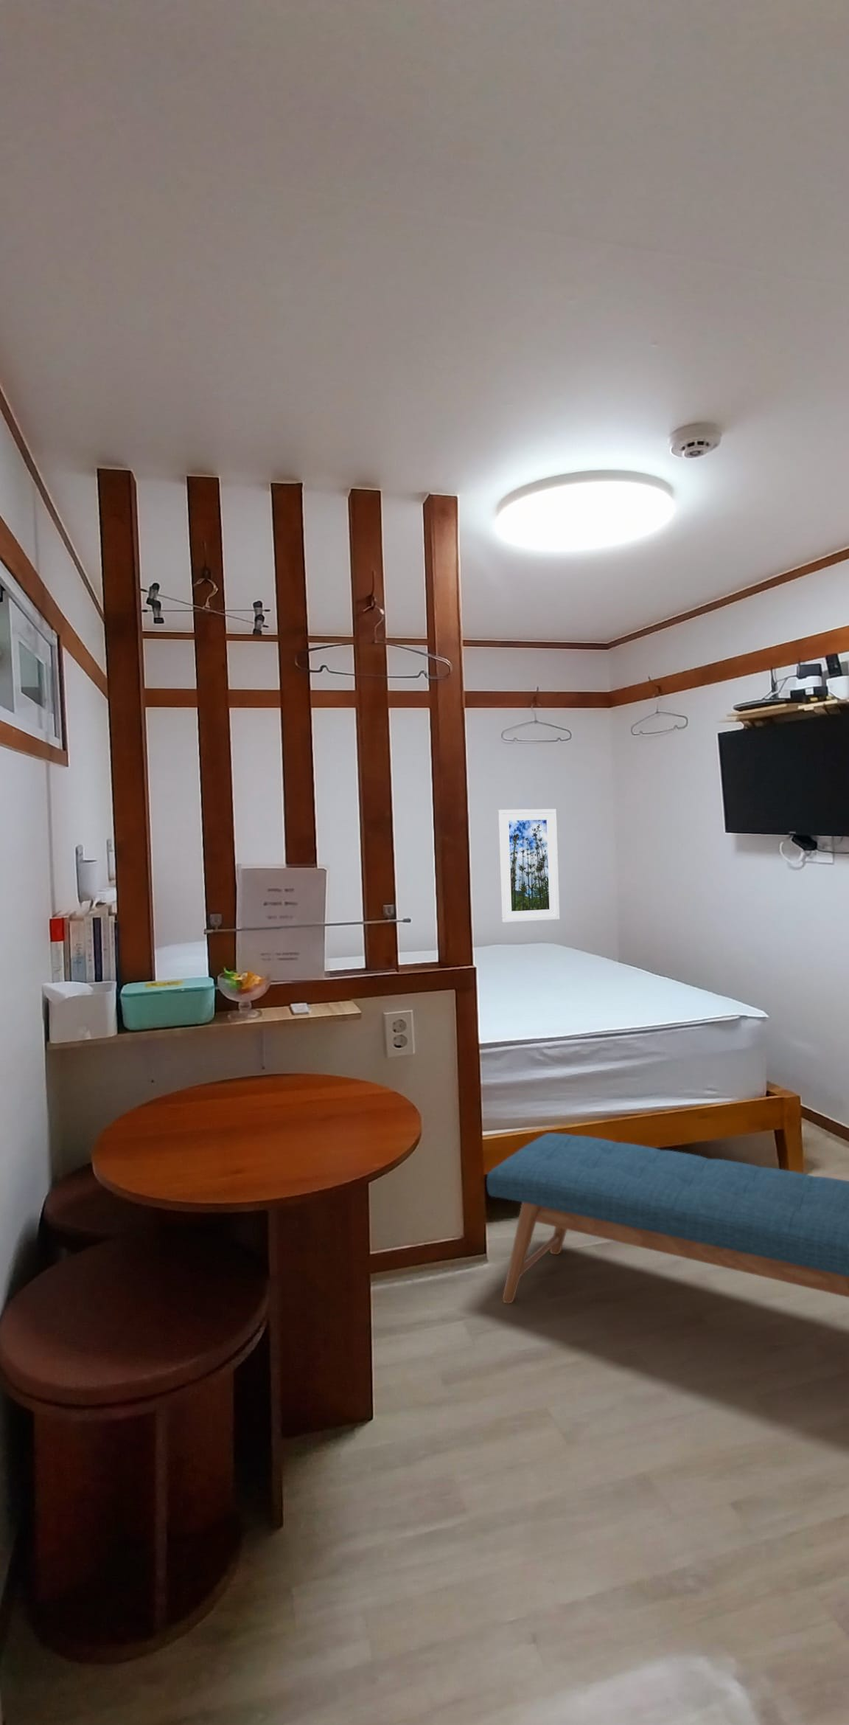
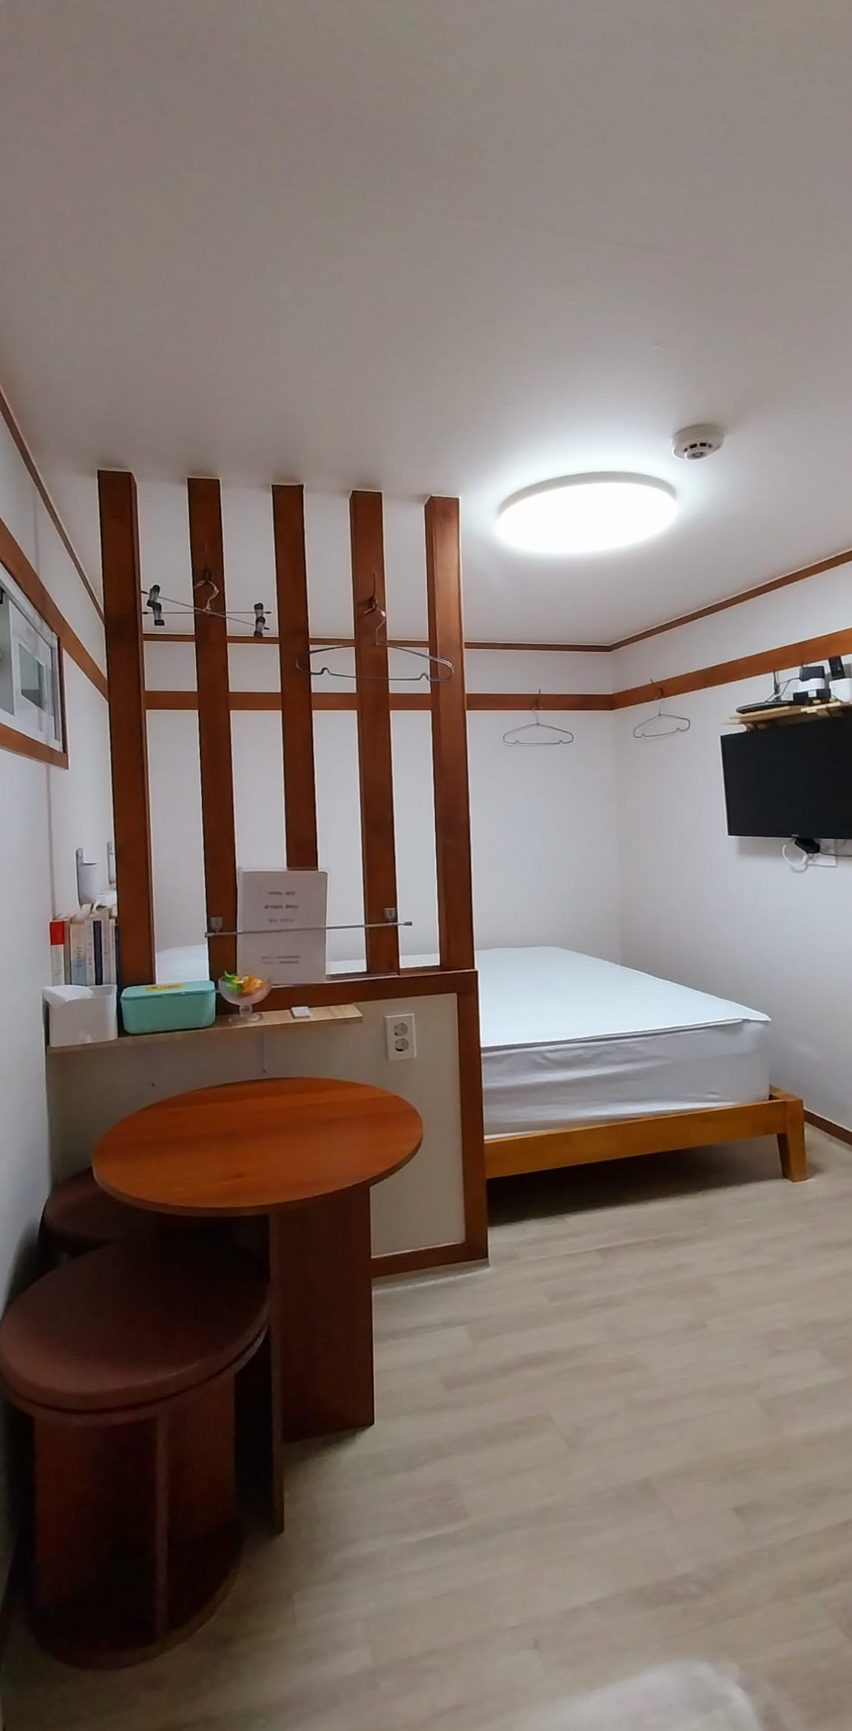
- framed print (528, 865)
- bench (696, 1250)
